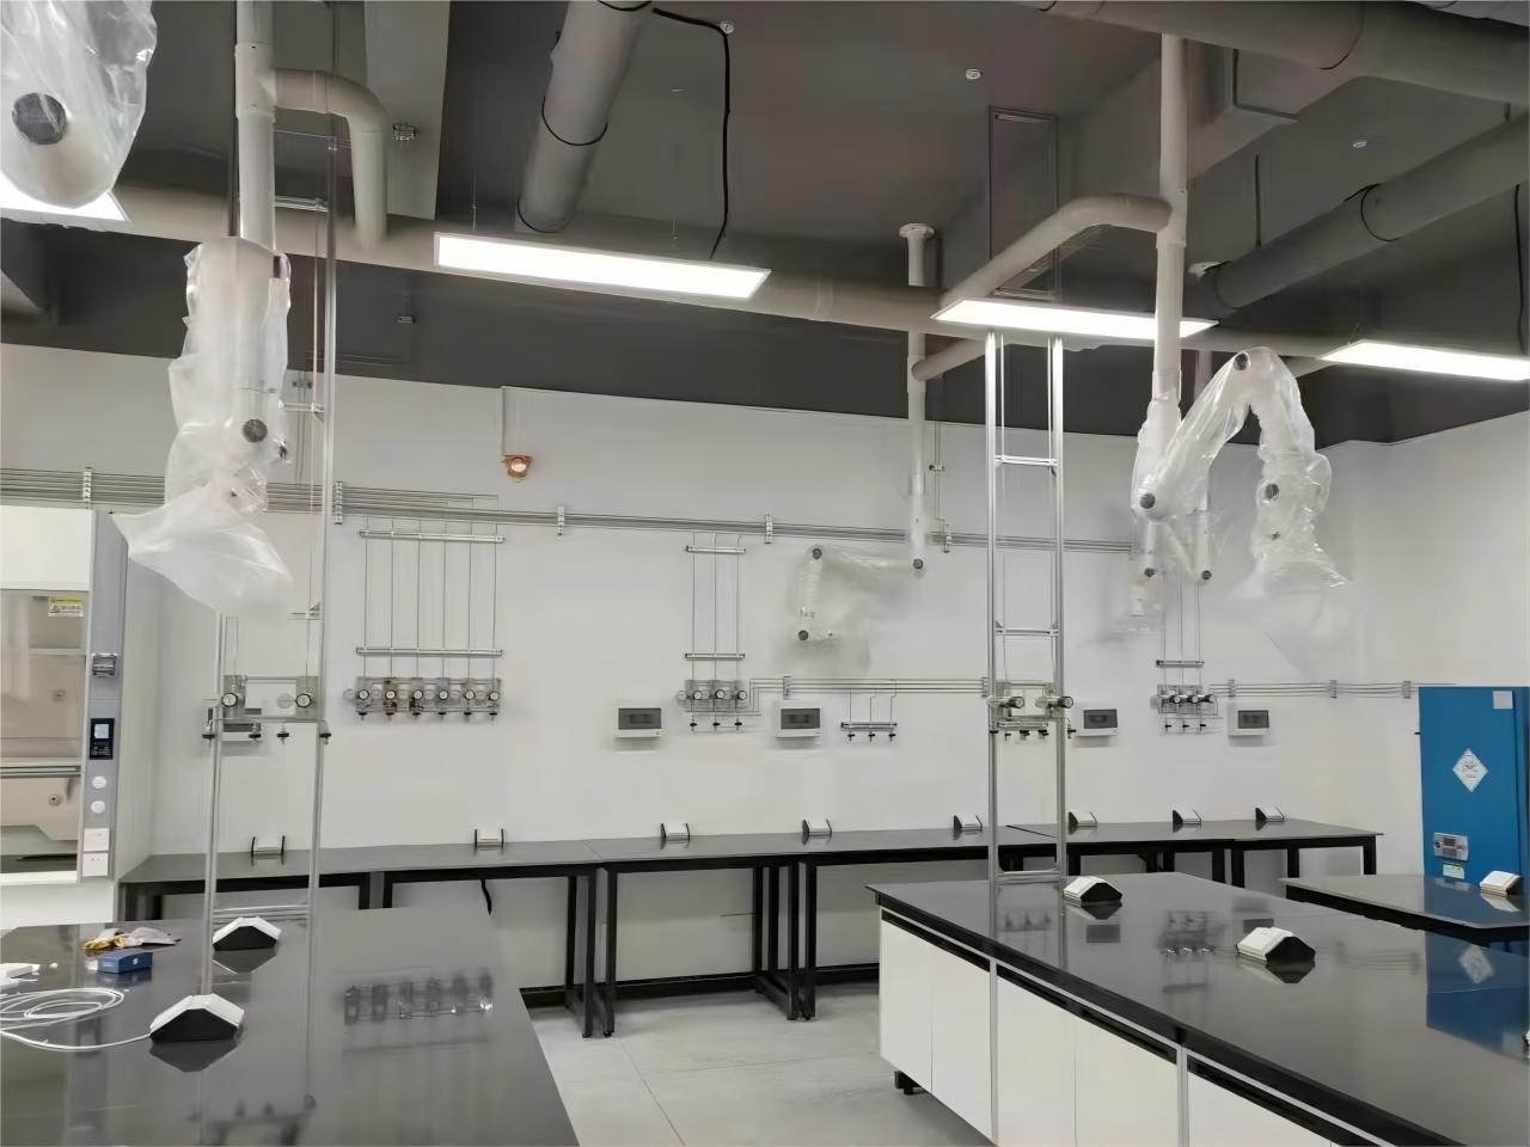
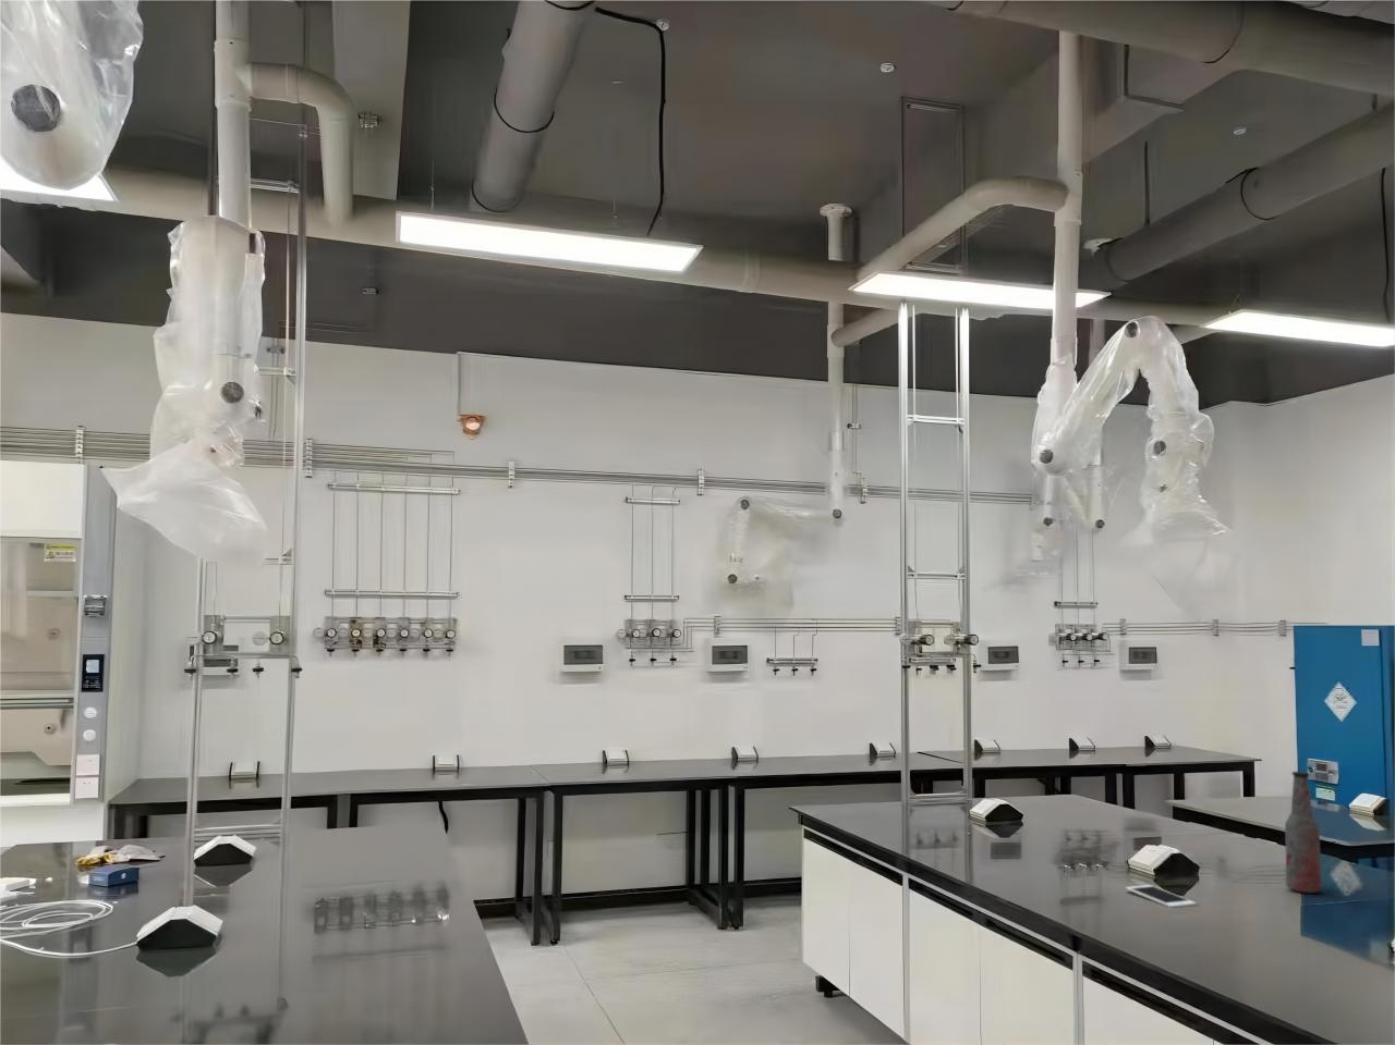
+ cell phone (1160, 896)
+ bottle (1302, 831)
